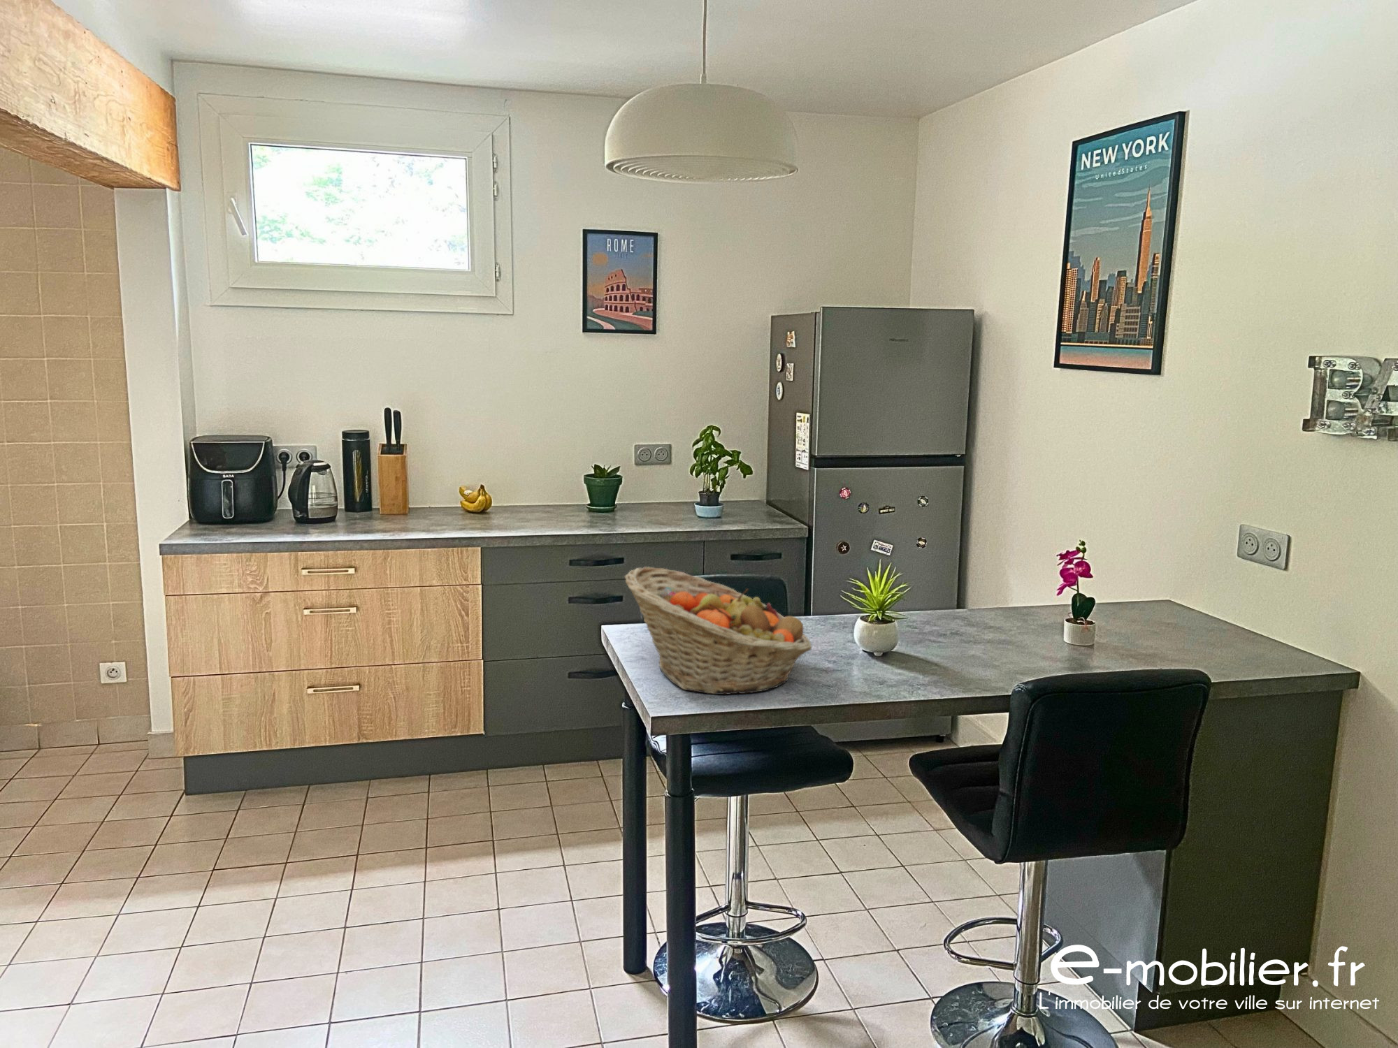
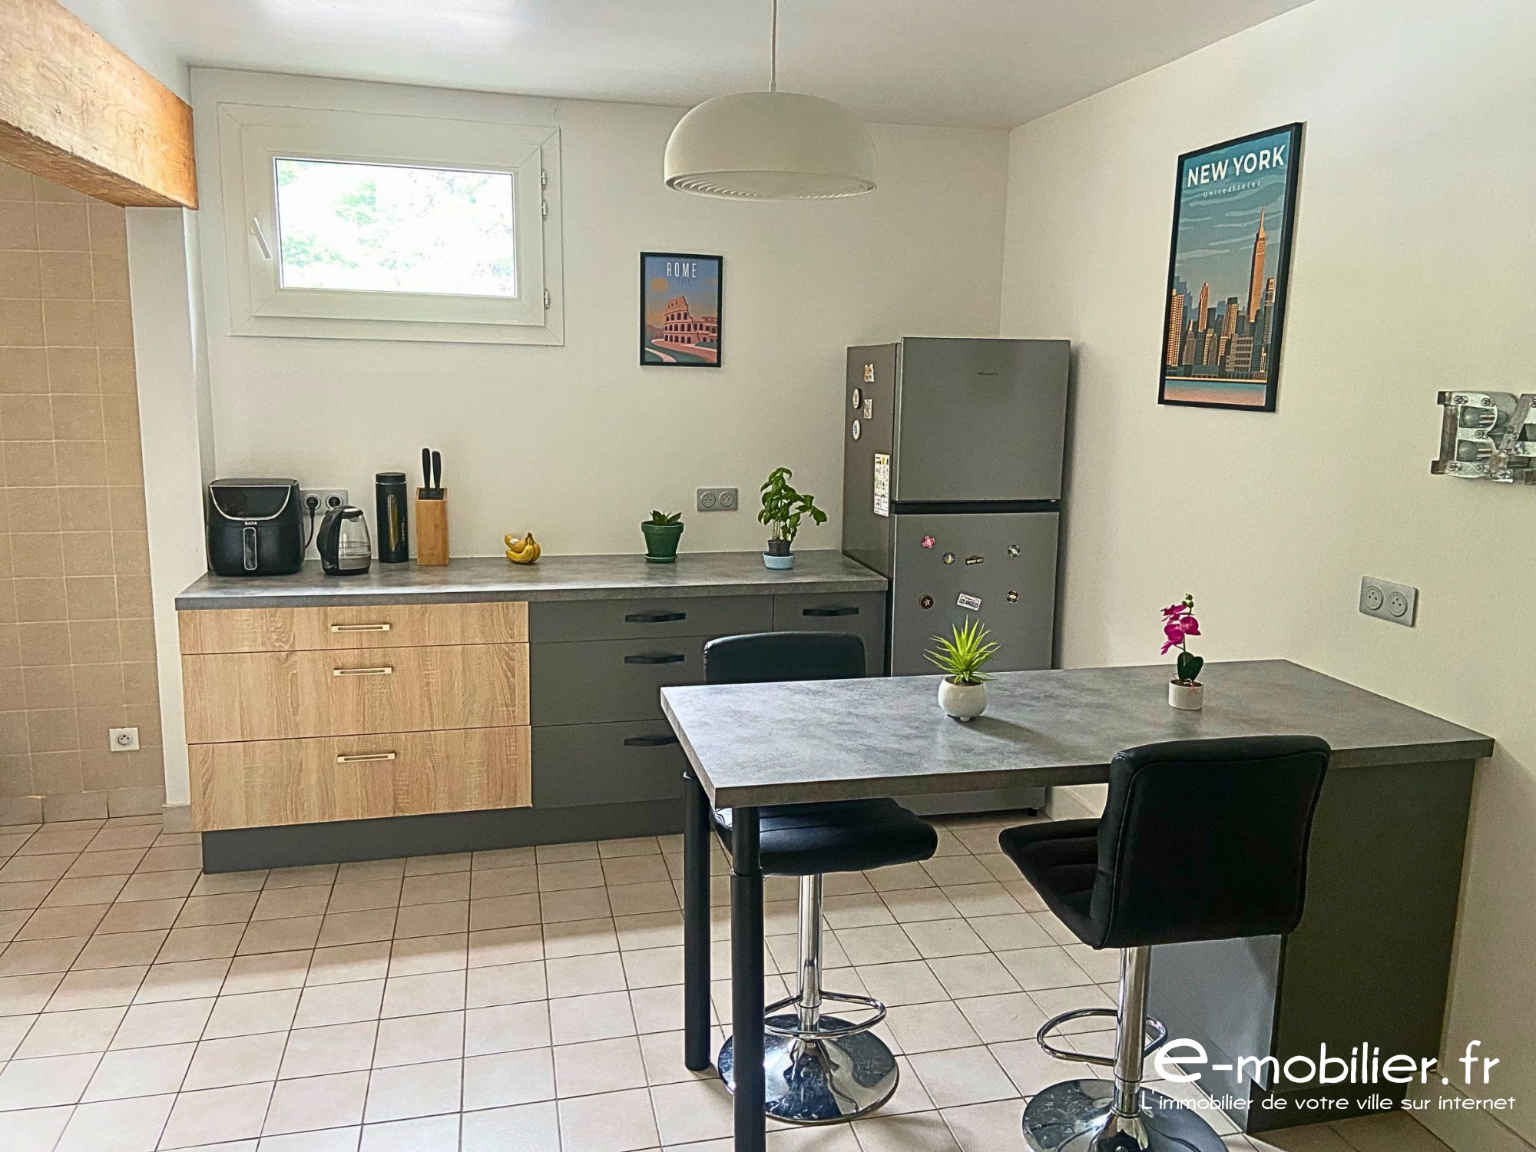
- fruit basket (717, 624)
